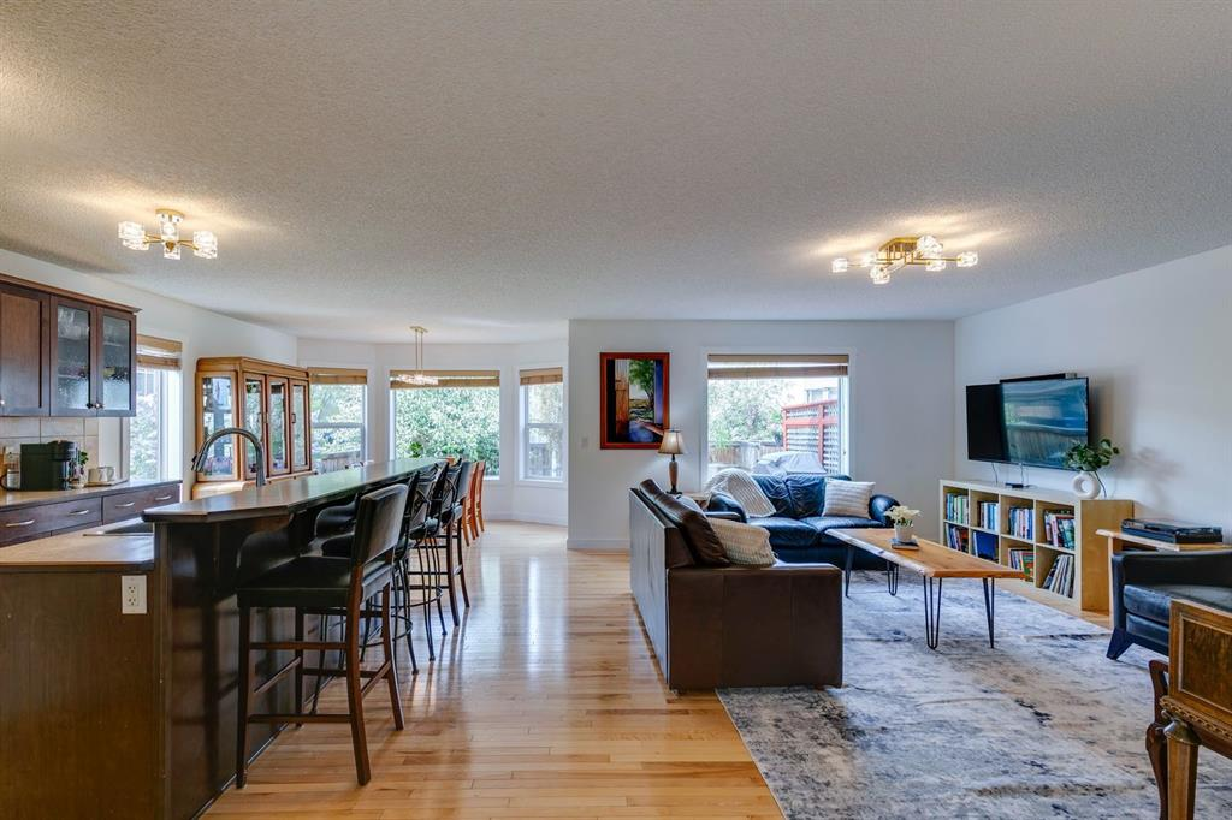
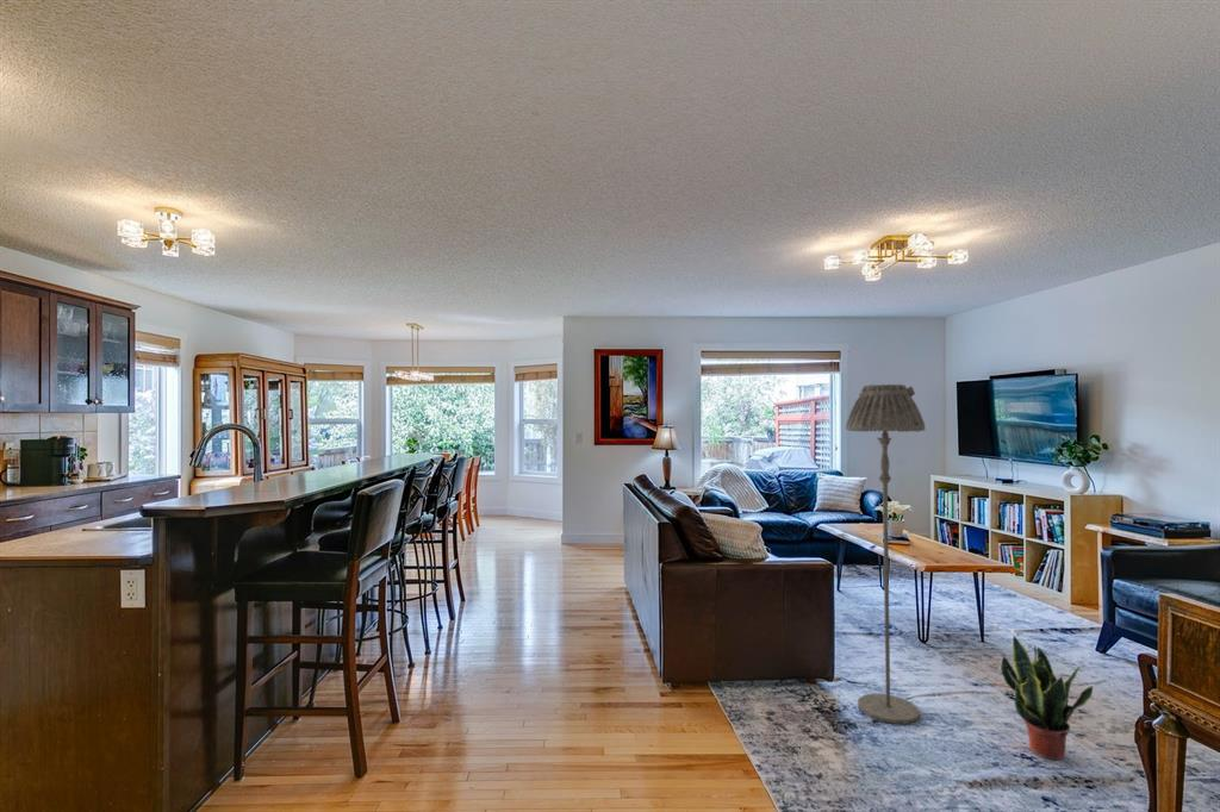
+ potted plant (1047, 698)
+ floor lamp (885, 546)
